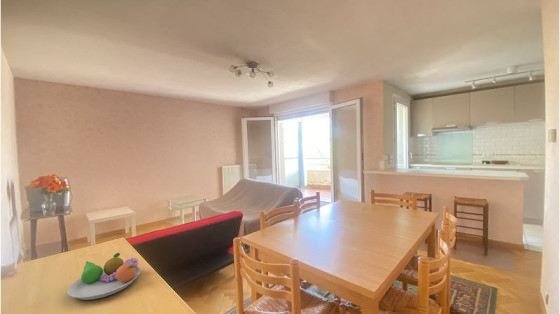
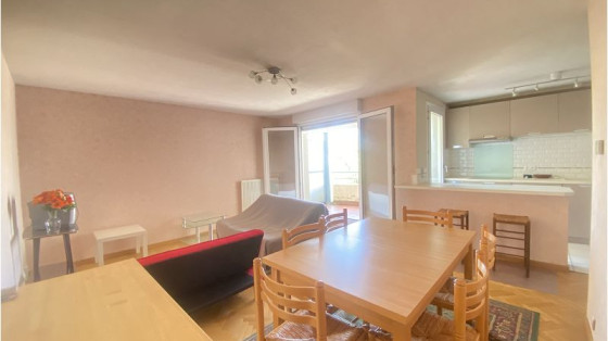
- fruit bowl (105, 272)
